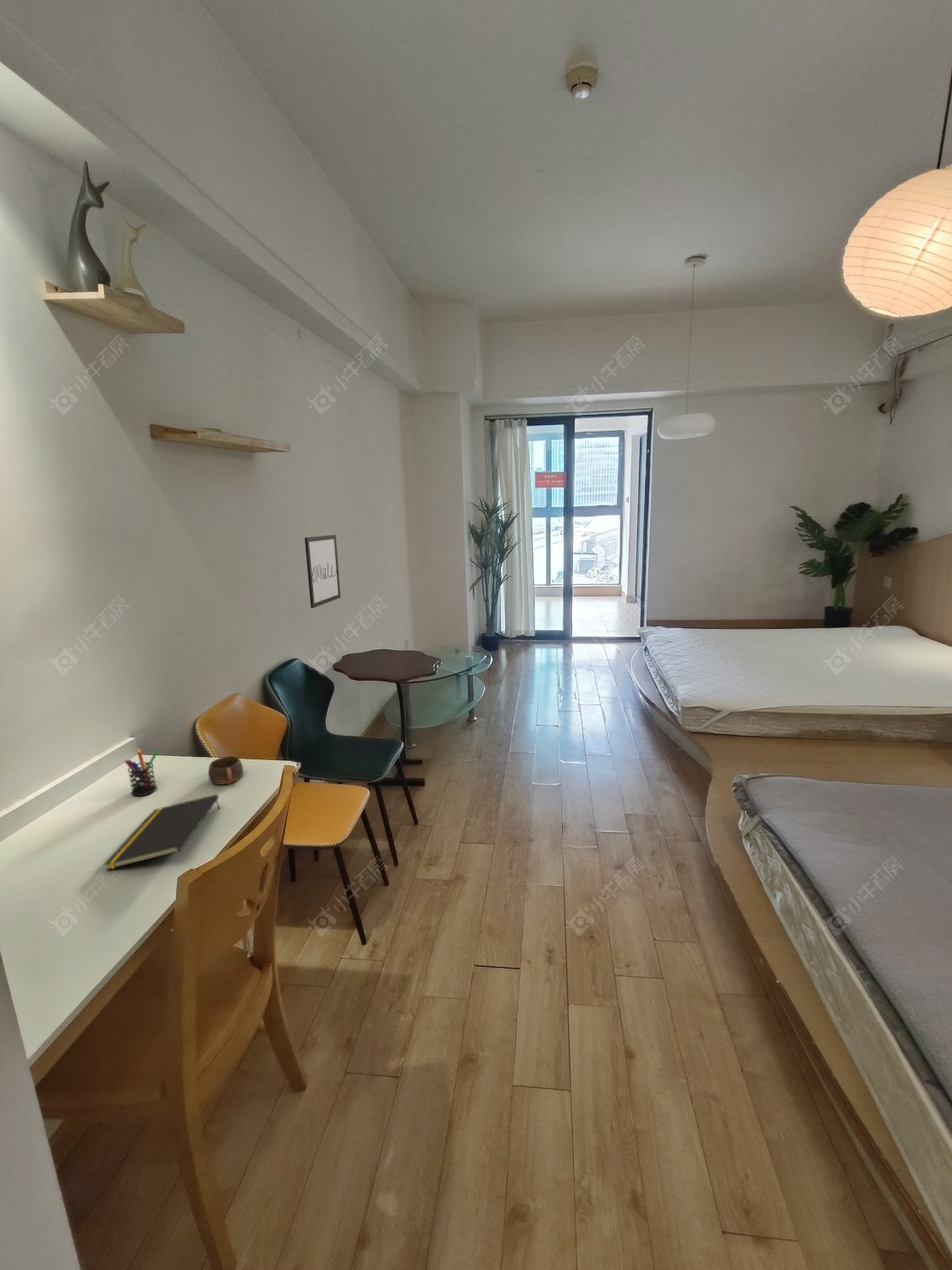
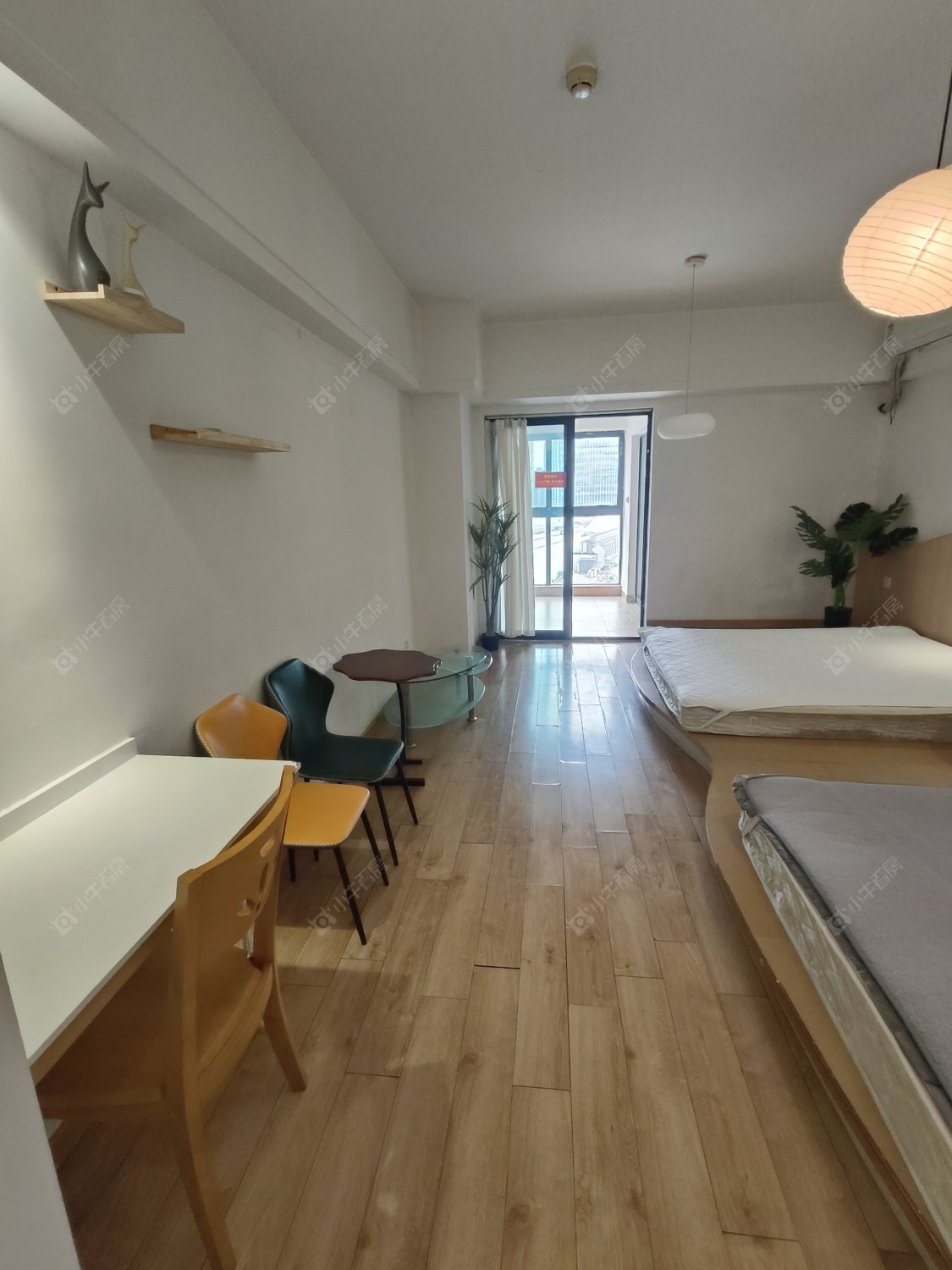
- notepad (166, 828)
- cup (225, 771)
- wall art (323, 570)
- pen holder (144, 770)
